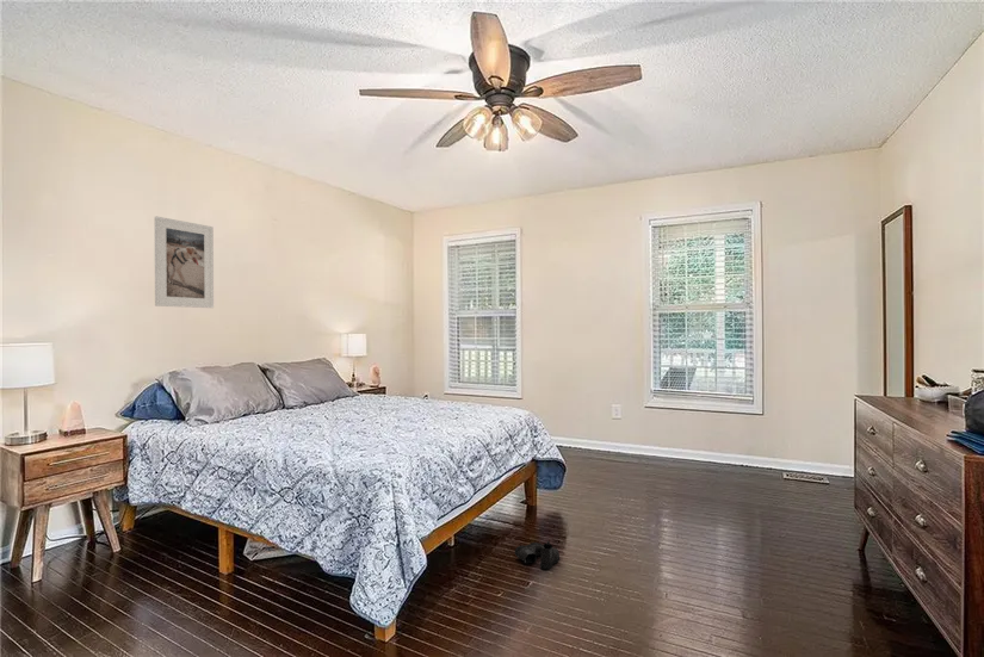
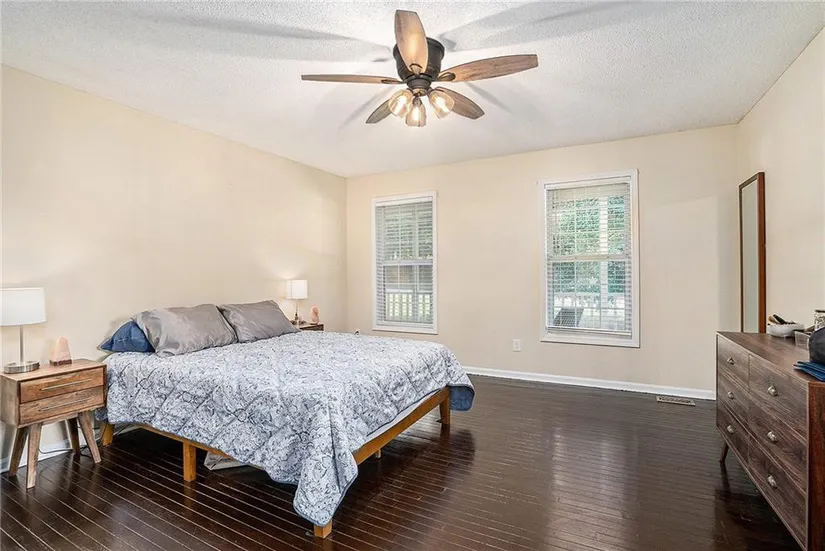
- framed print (185, 264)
- boots (536, 548)
